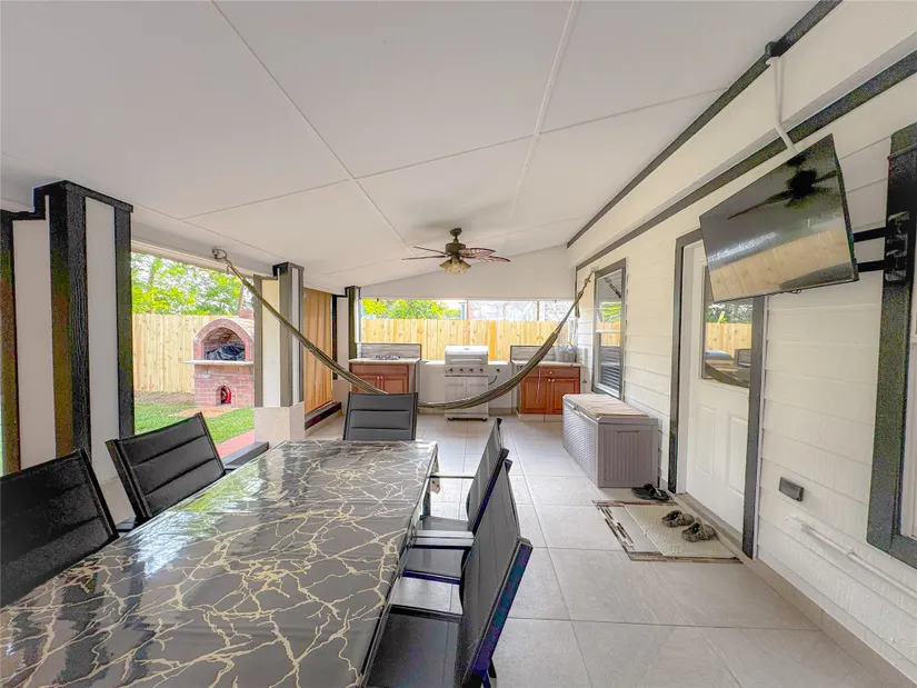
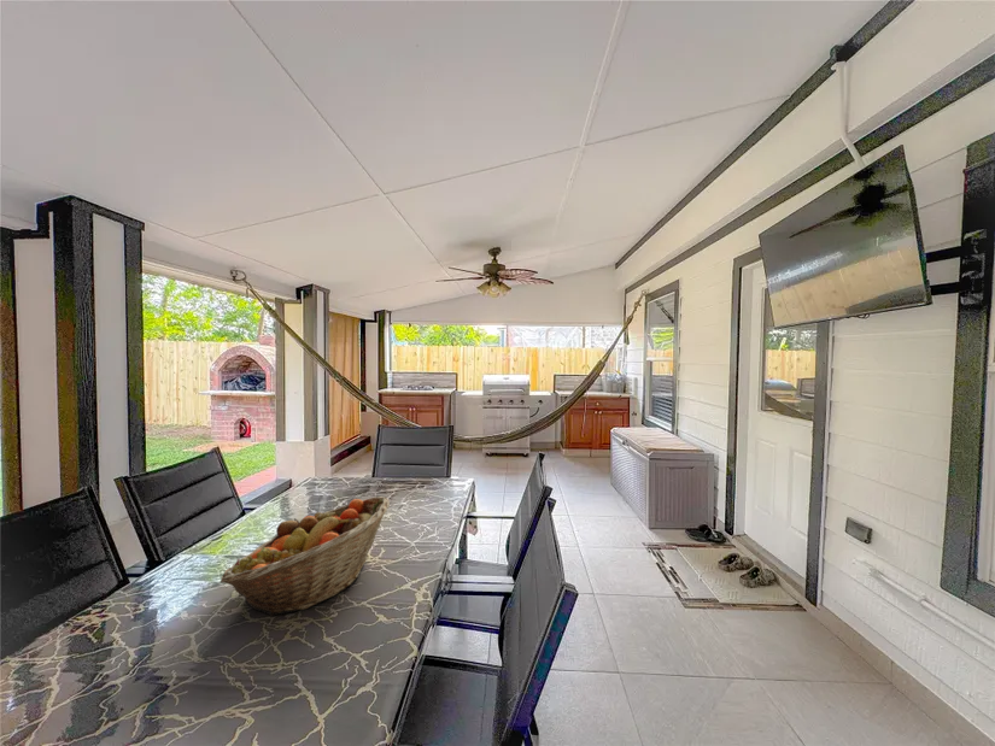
+ fruit basket (316, 545)
